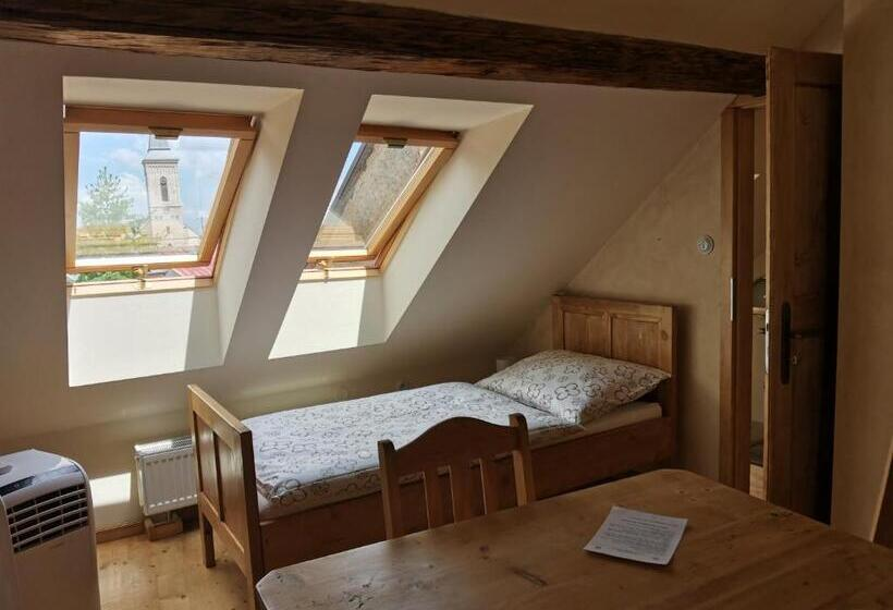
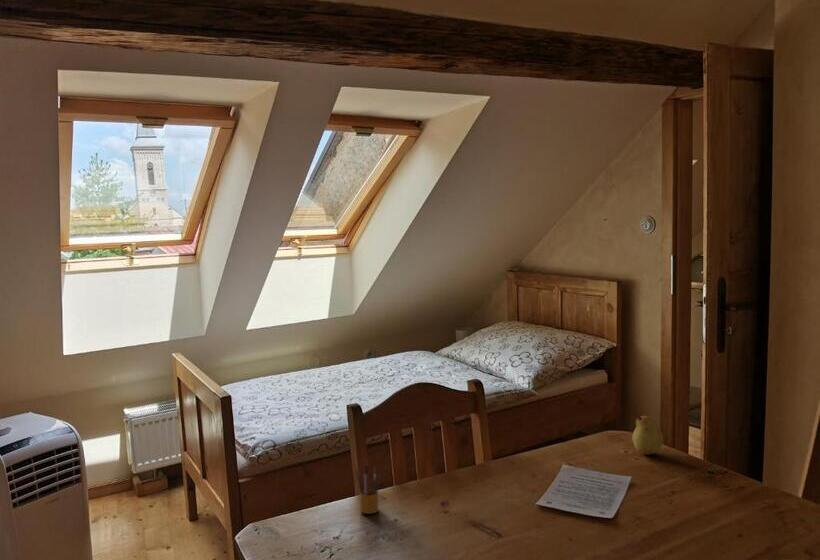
+ pencil box (368, 487)
+ fruit (646, 432)
